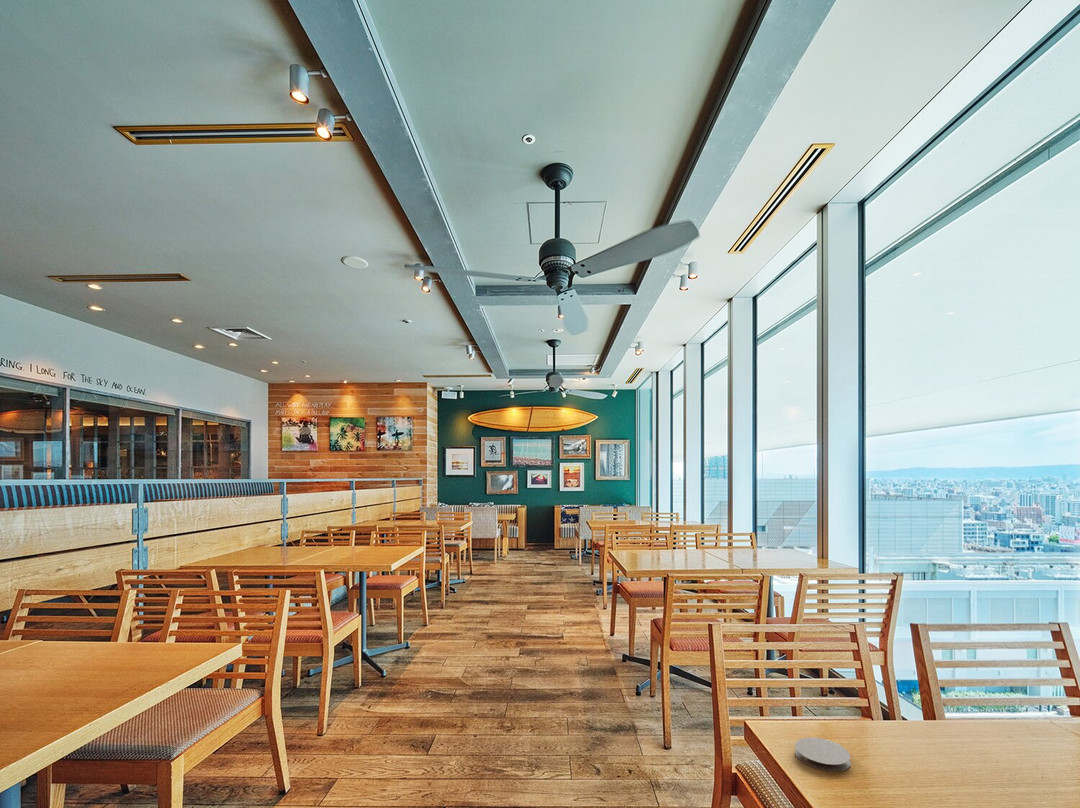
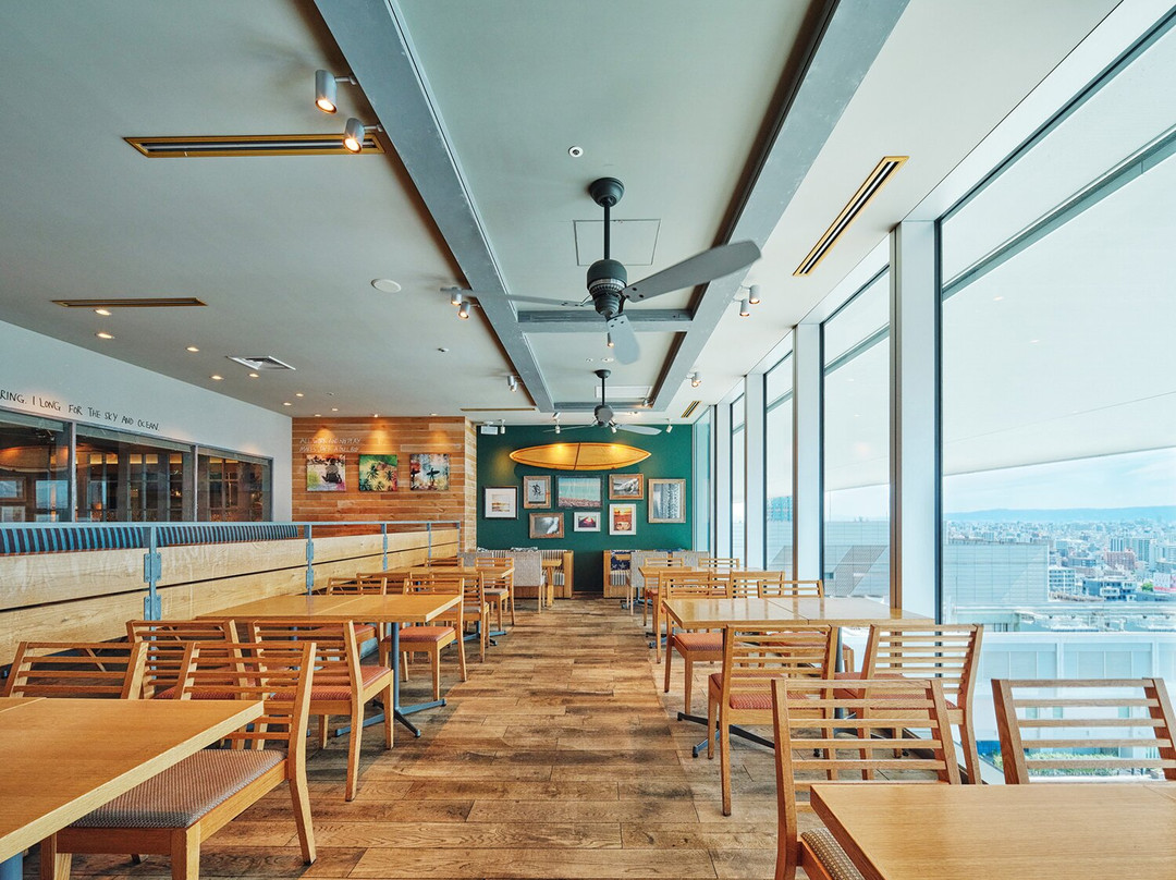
- coaster (822, 753)
